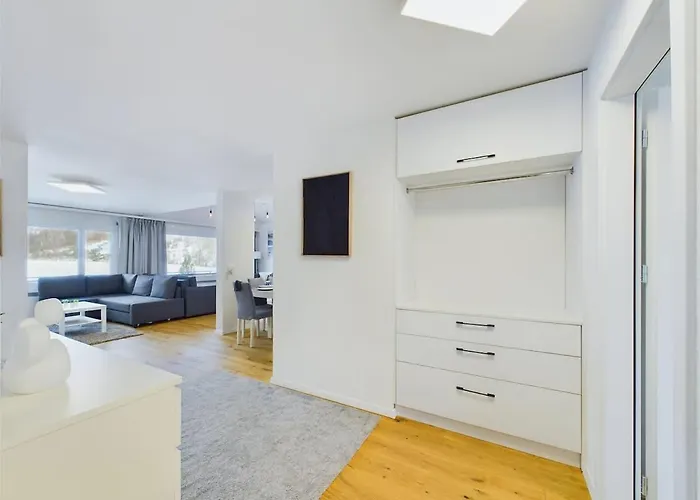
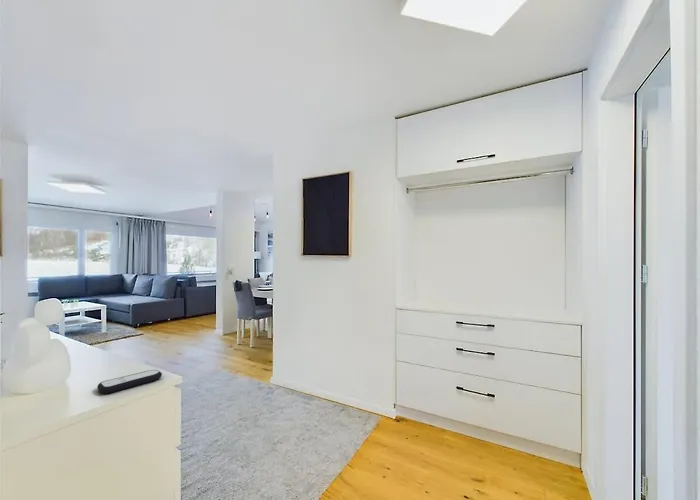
+ remote control (131, 380)
